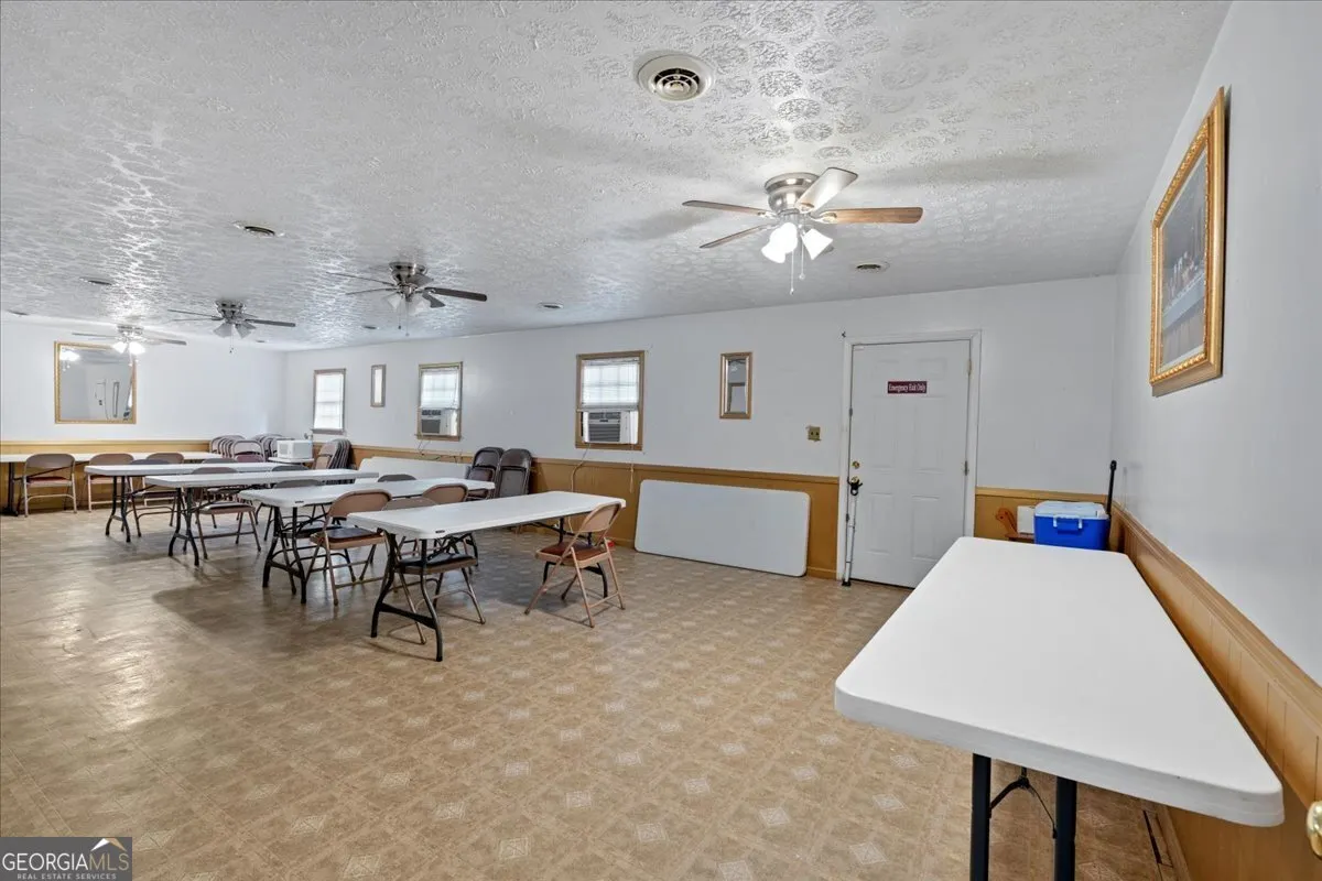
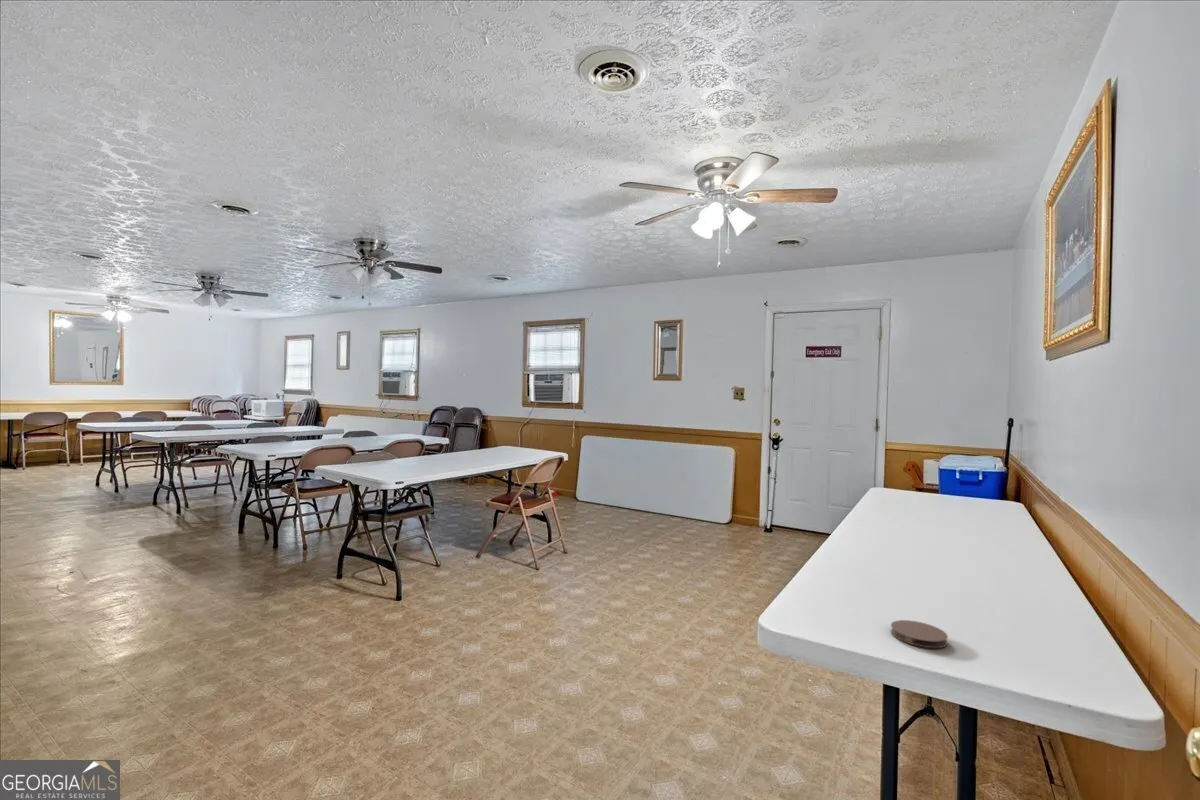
+ coaster (918, 633)
